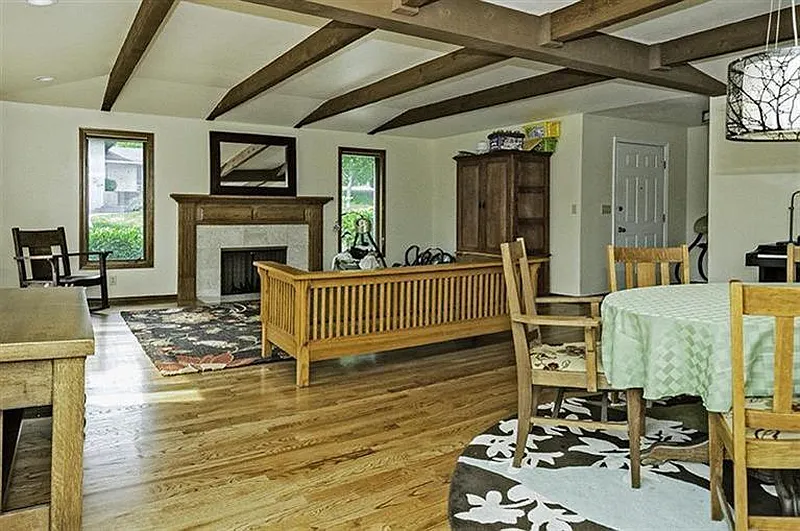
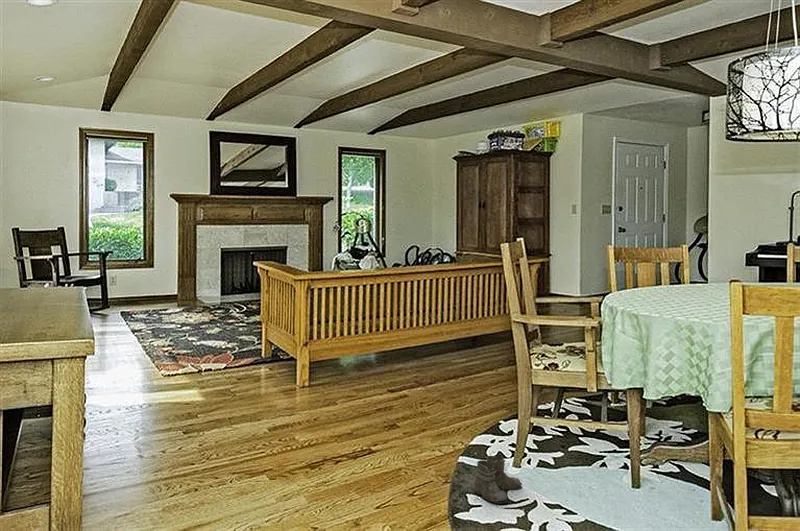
+ boots (496, 477)
